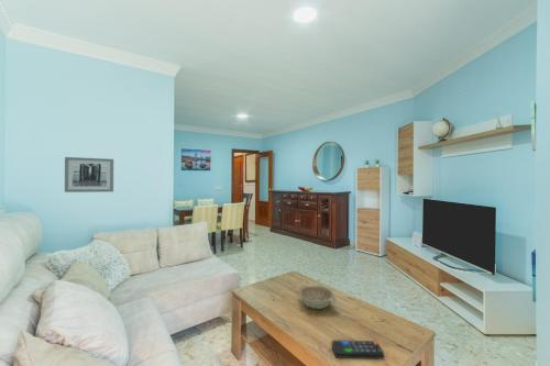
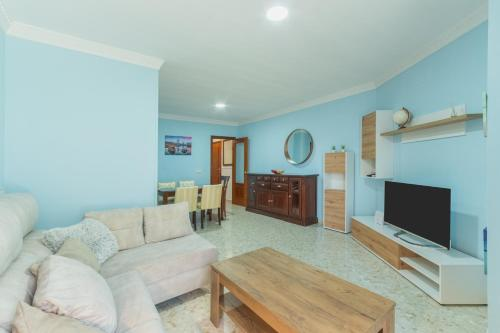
- decorative bowl (316, 298)
- wall art (89, 175)
- remote control (356, 348)
